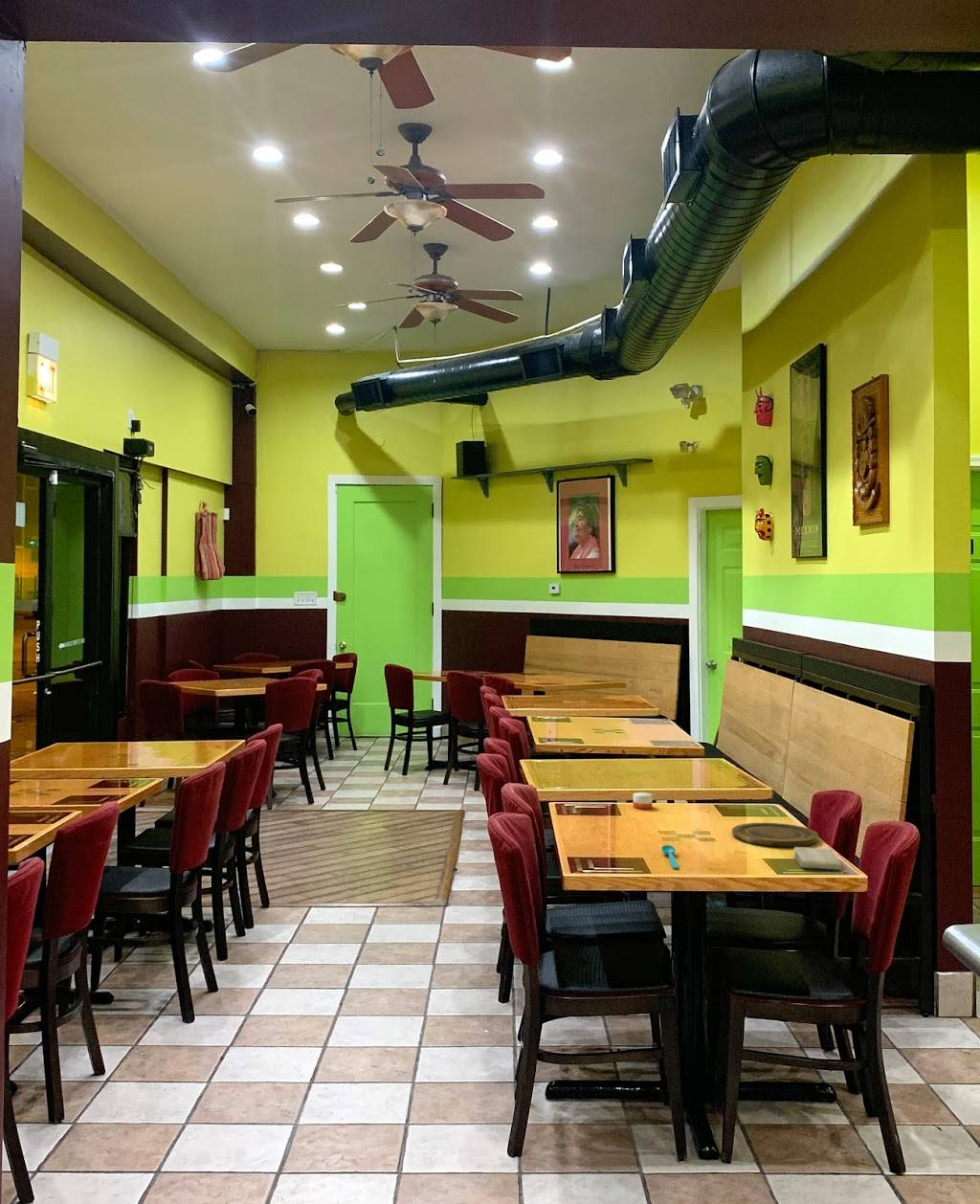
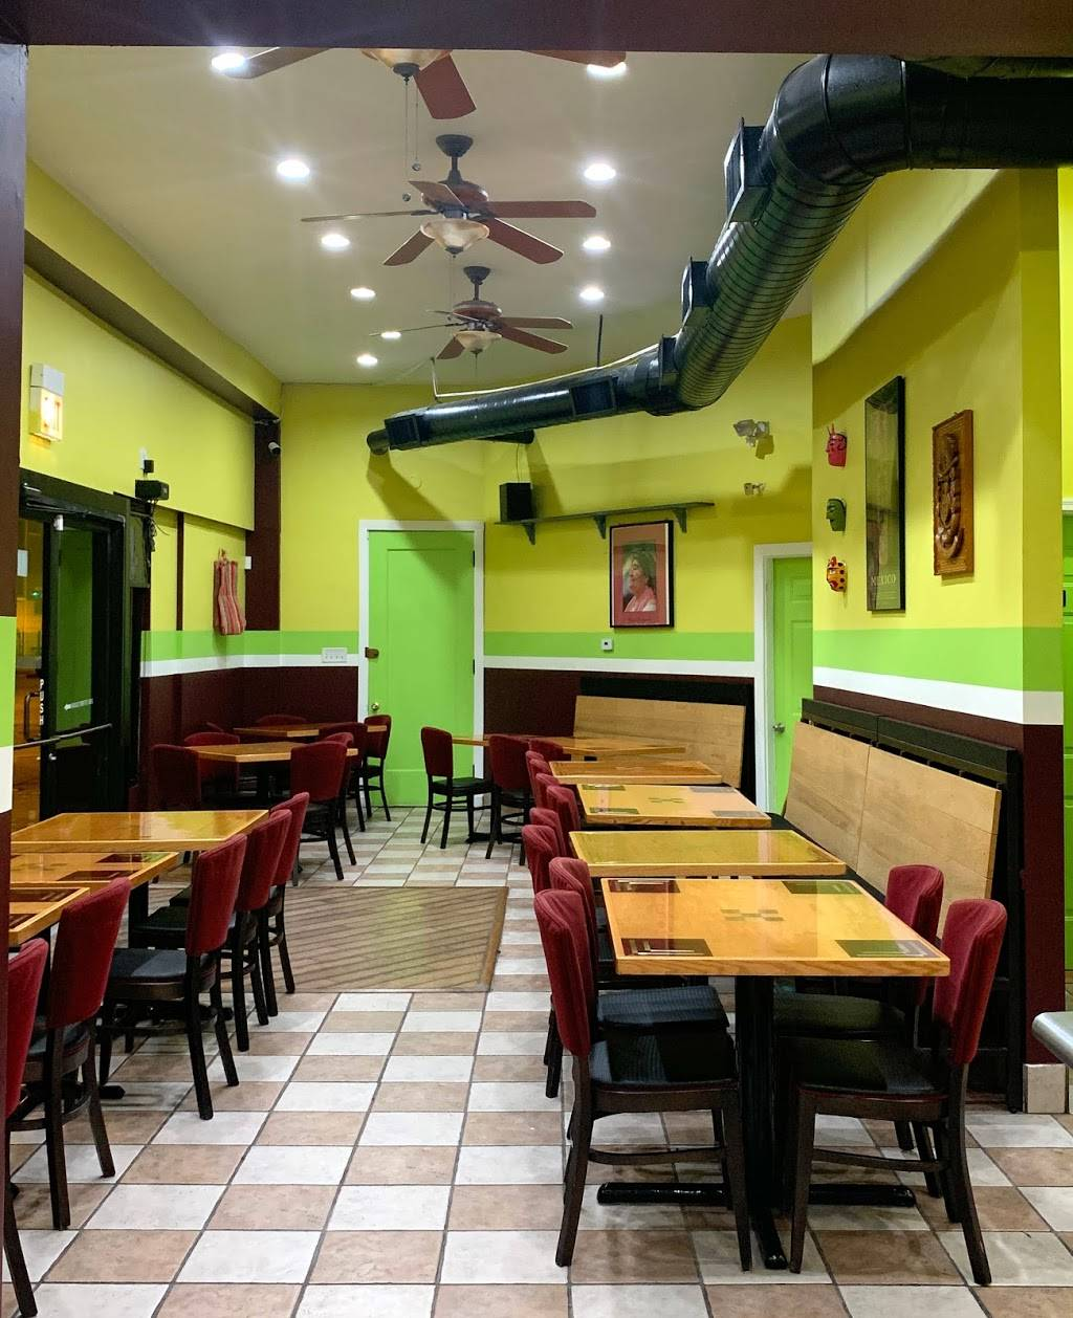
- spoon (671, 856)
- plate (774, 834)
- candle (642, 793)
- washcloth (816, 857)
